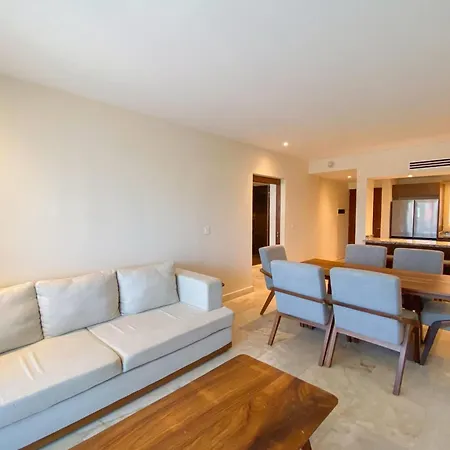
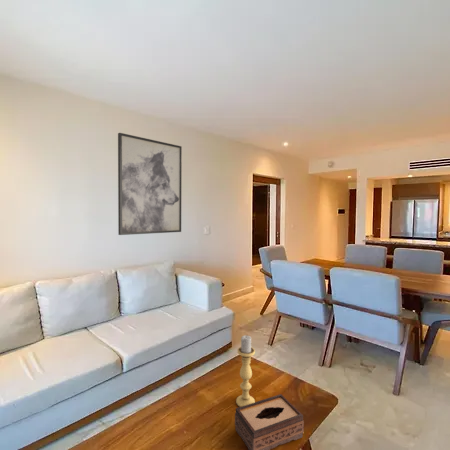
+ wall art (152, 187)
+ tissue box (268, 422)
+ candle holder (245, 369)
